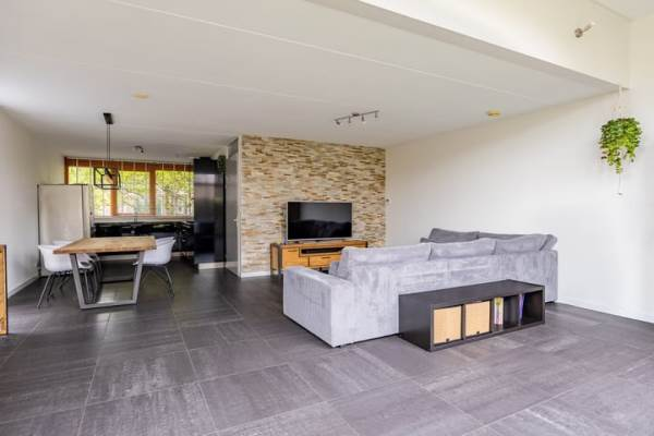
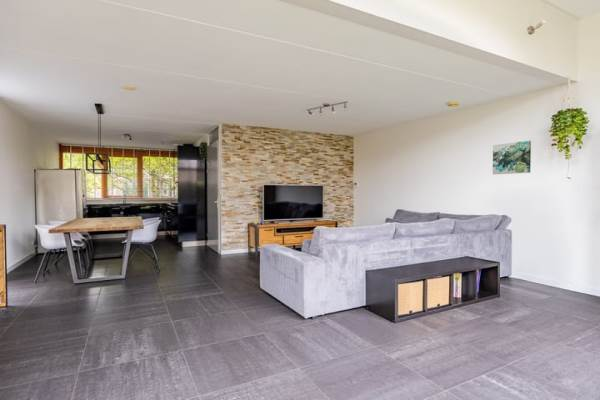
+ wall art (511, 158)
